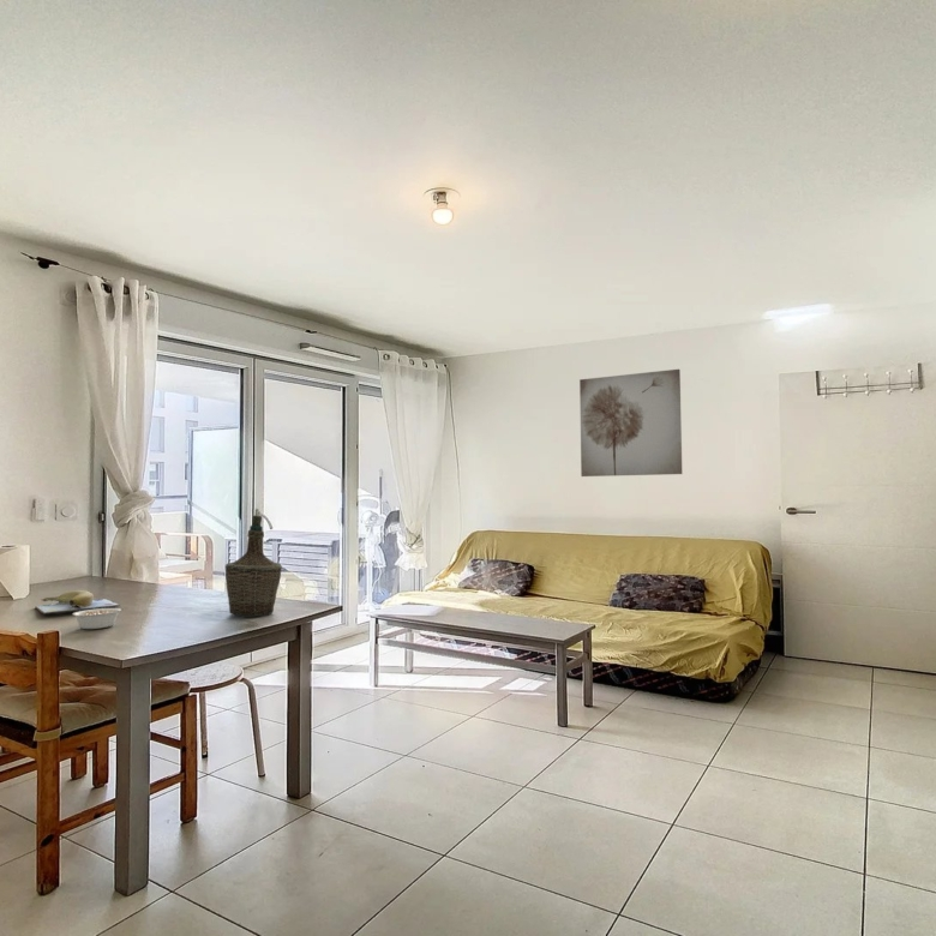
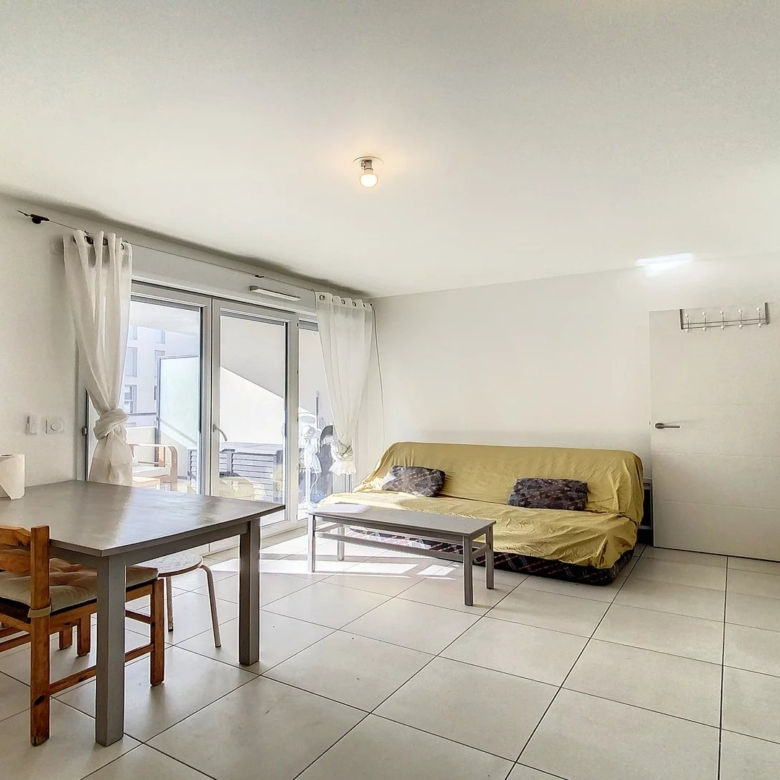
- wall art (629, 425)
- bottle (253, 564)
- legume (98, 617)
- banana (77, 599)
